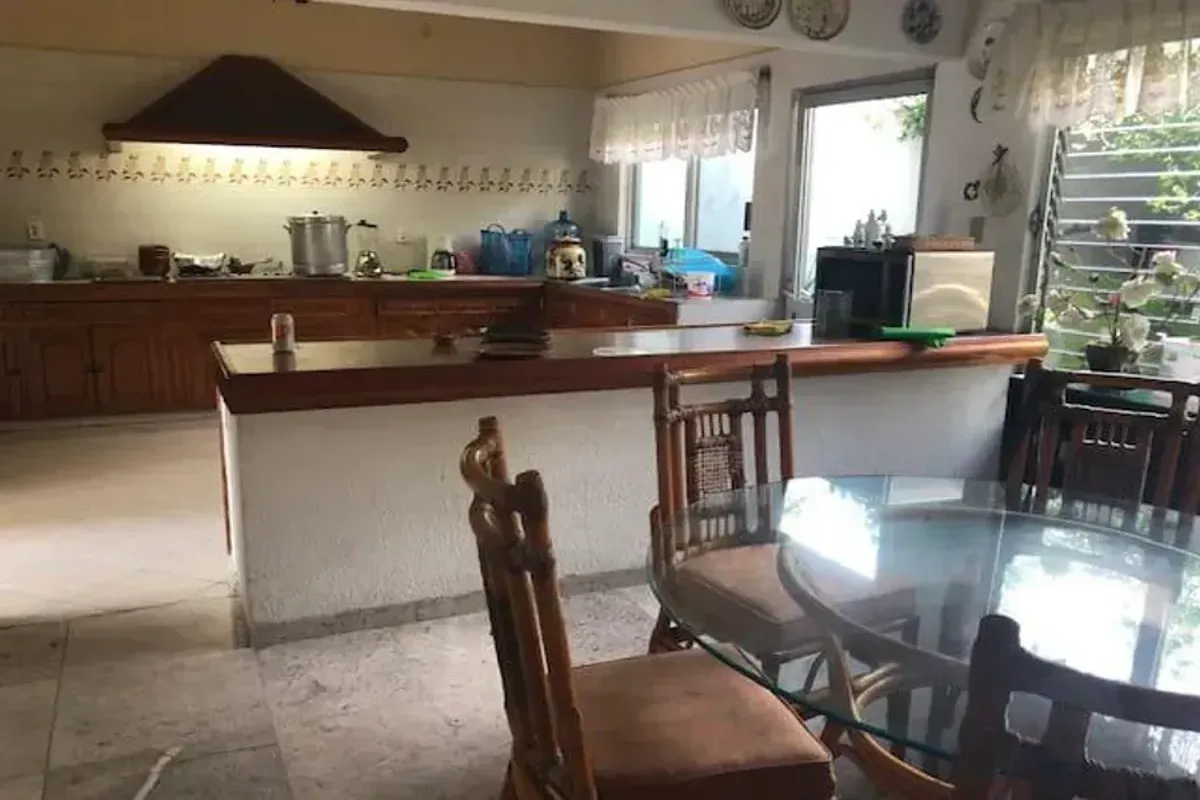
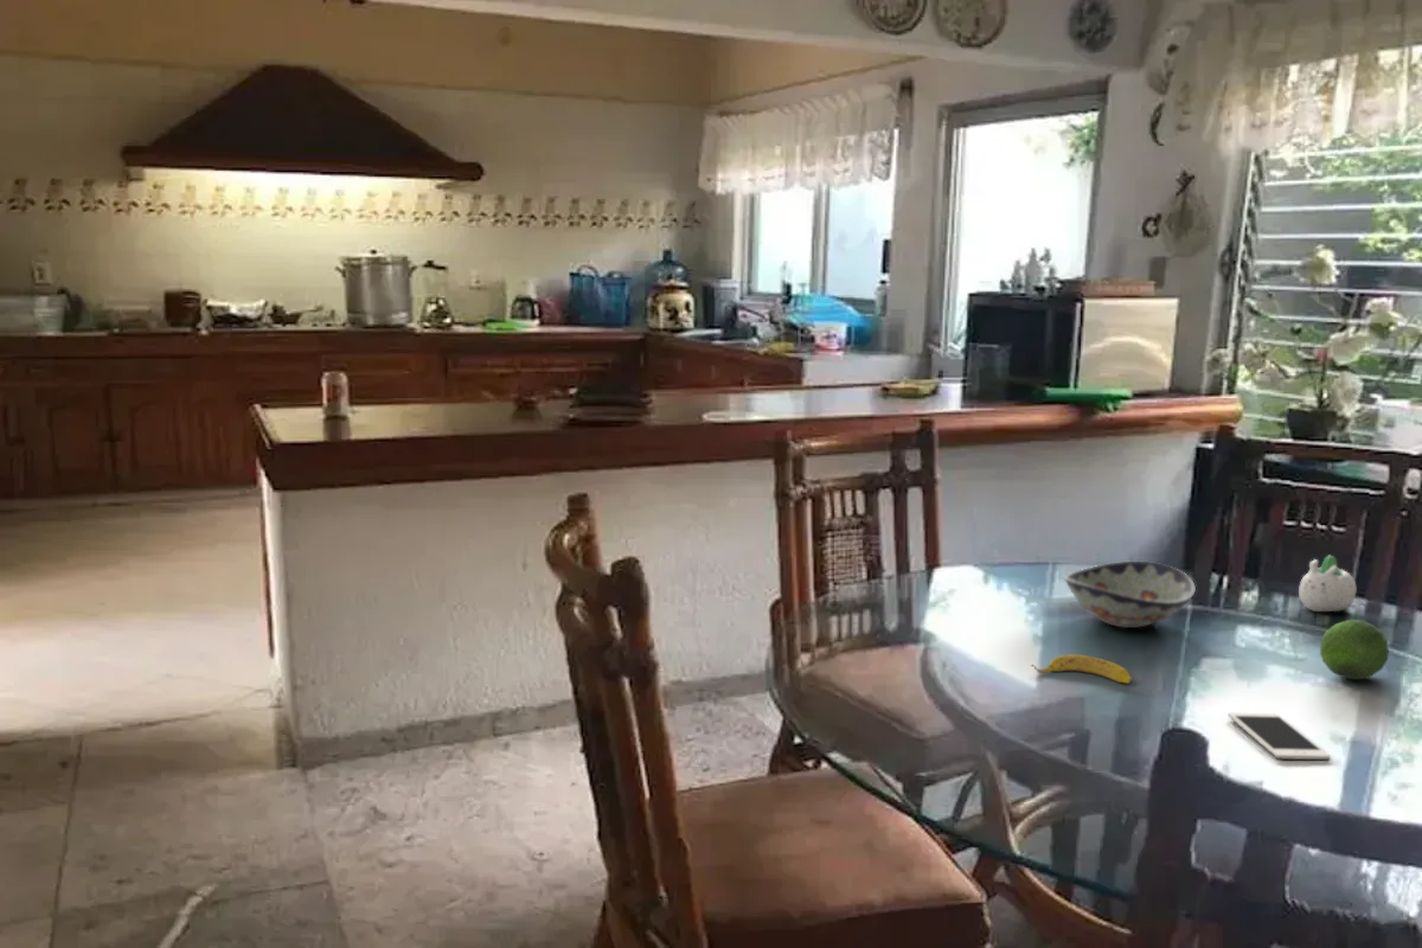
+ cell phone (1276, 735)
+ fruit (1357, 647)
+ decorative bowl (1127, 598)
+ banana (1084, 670)
+ succulent planter (1326, 582)
